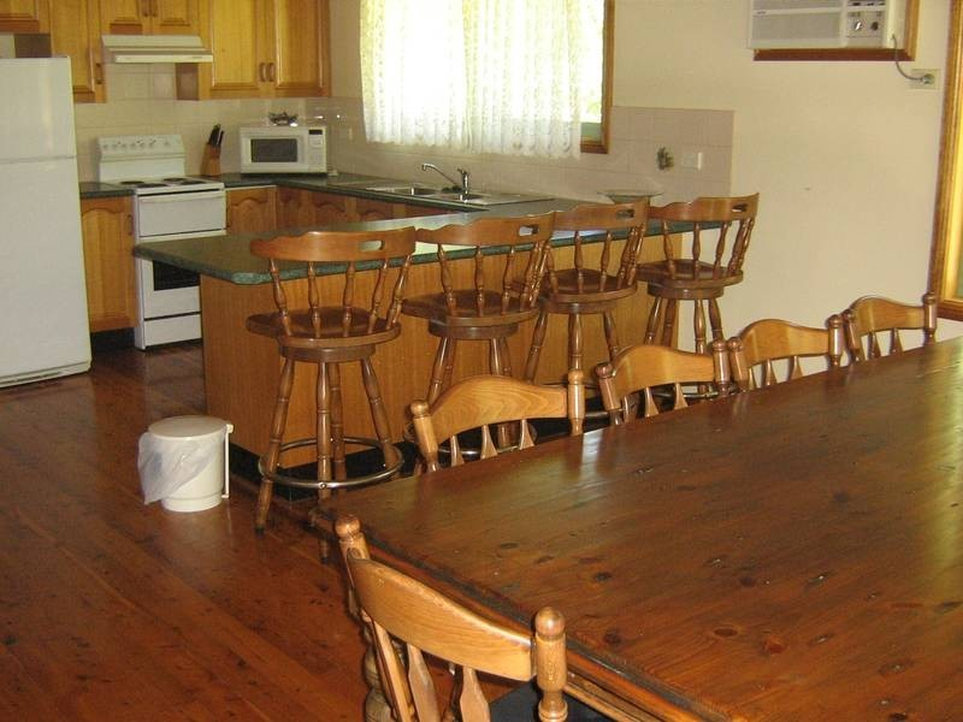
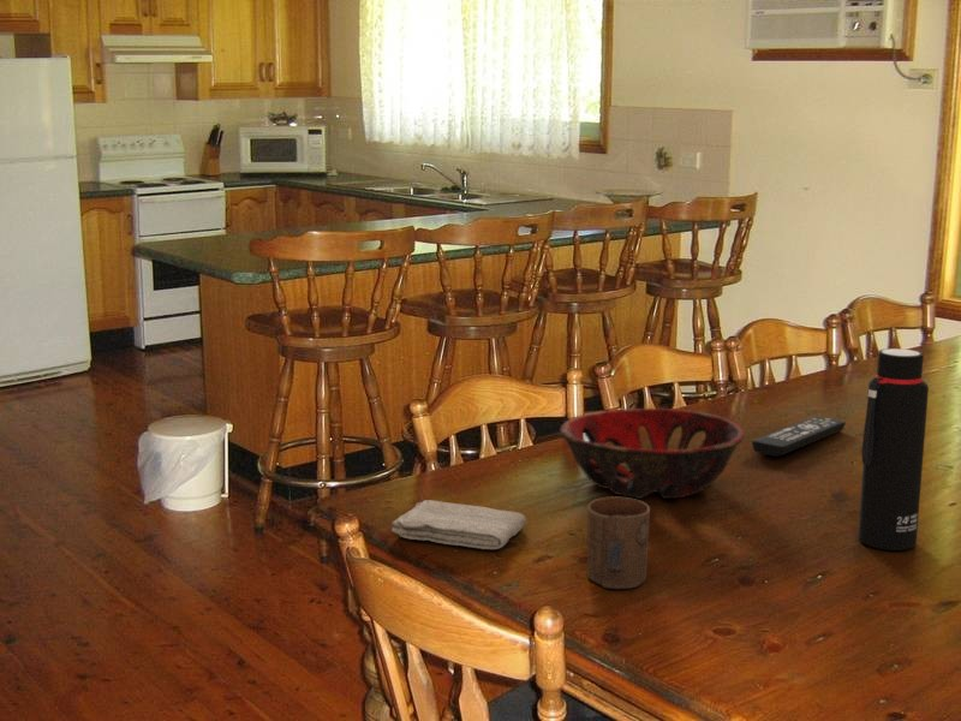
+ decorative bowl (650, 454)
+ washcloth (459, 523)
+ water bottle (889, 448)
+ remote control (799, 435)
+ cup (617, 542)
